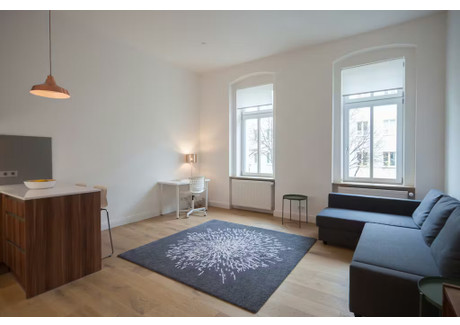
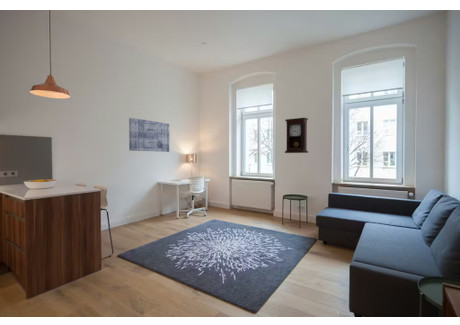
+ pendulum clock (295, 136)
+ wall art (150, 136)
